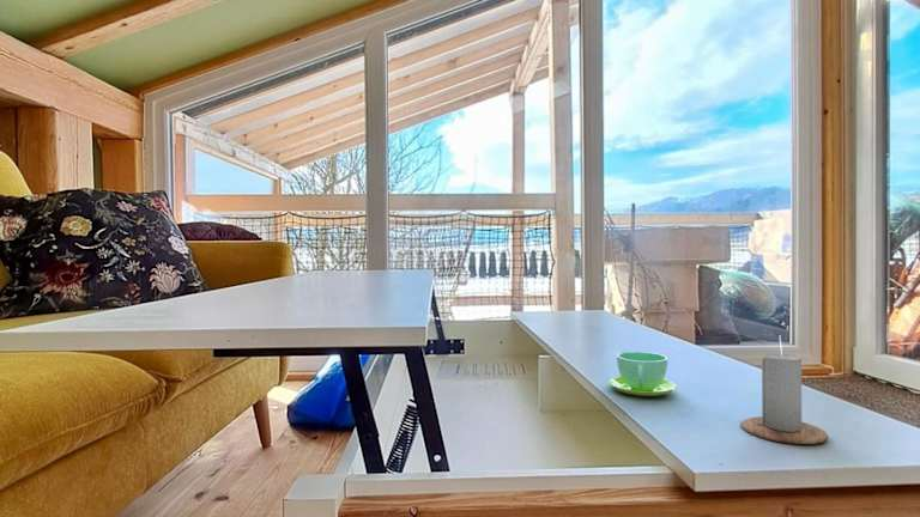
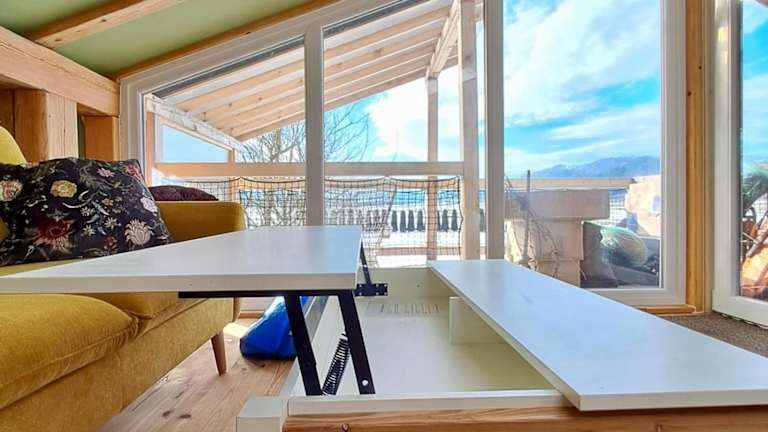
- cup (641, 373)
- candle (782, 377)
